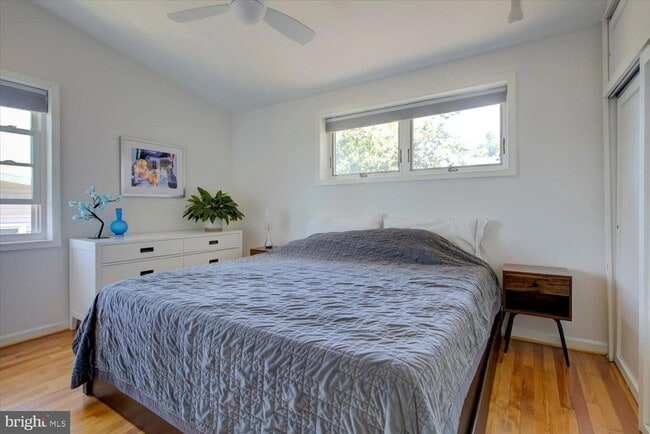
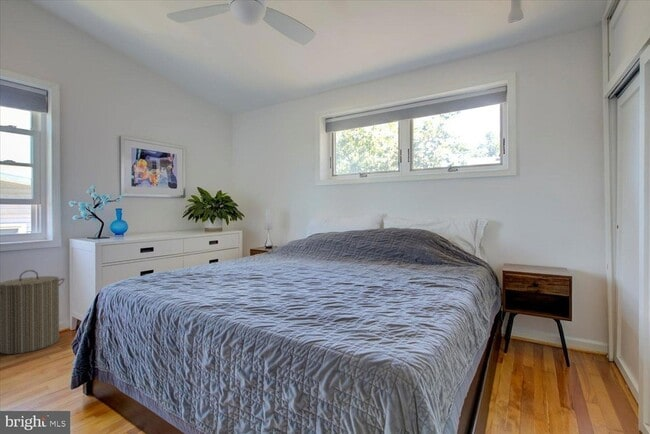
+ laundry hamper (30, 307)
